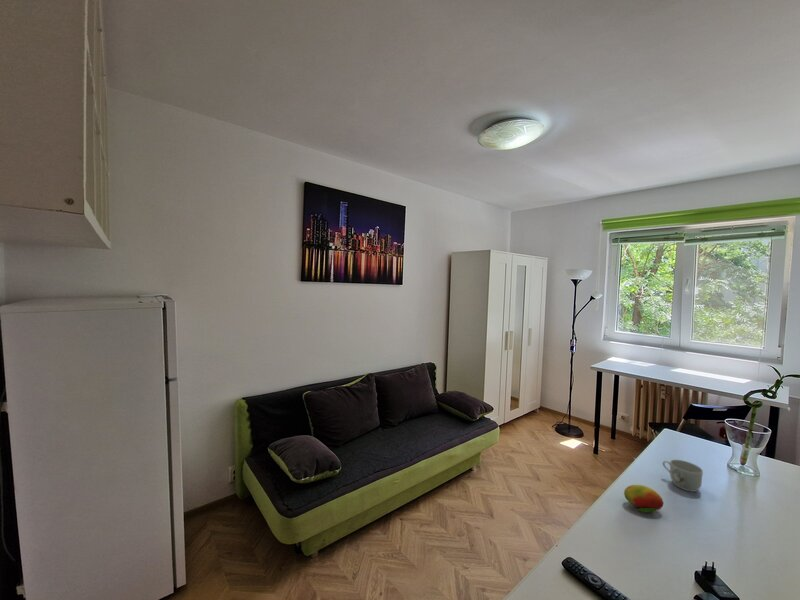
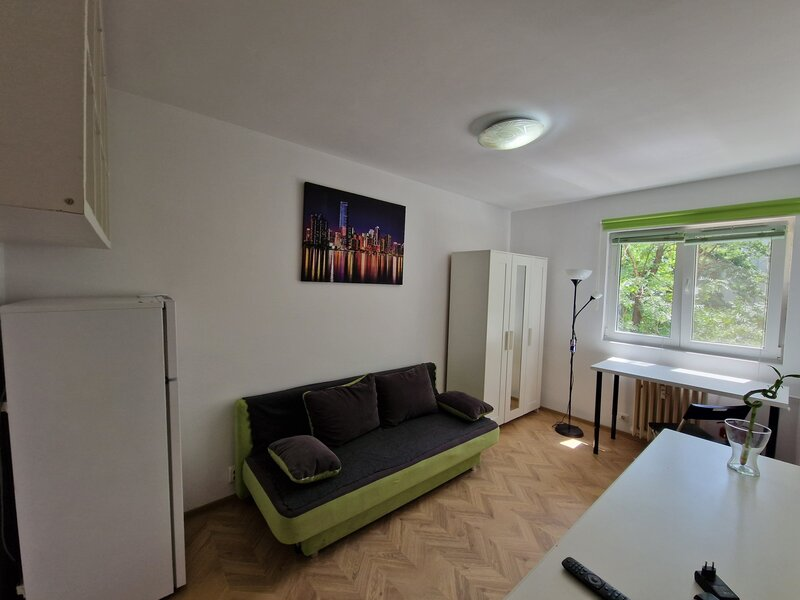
- mug (681, 474)
- fruit (643, 497)
